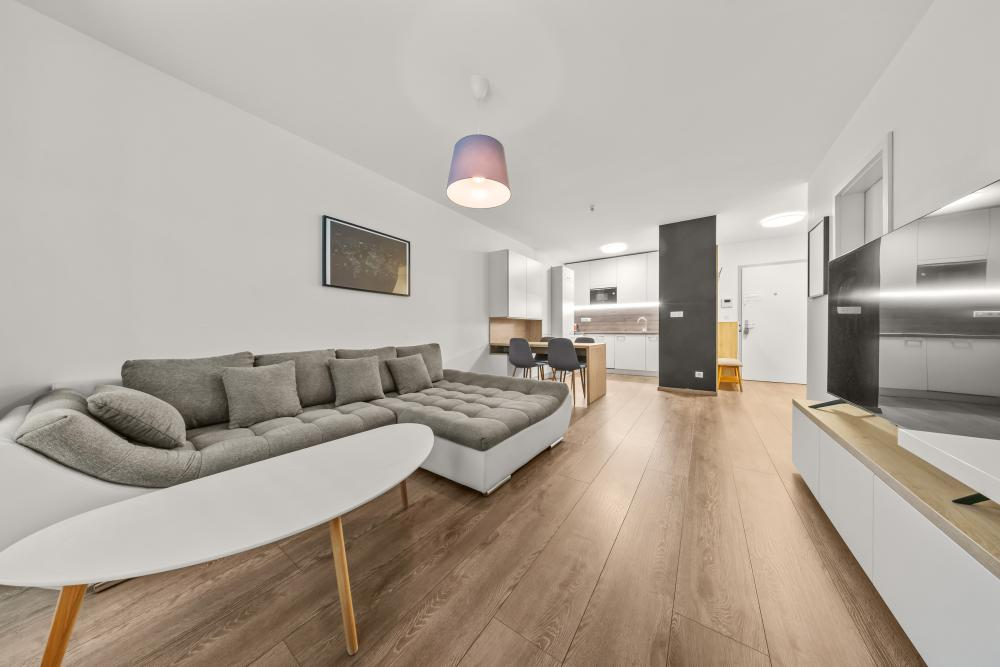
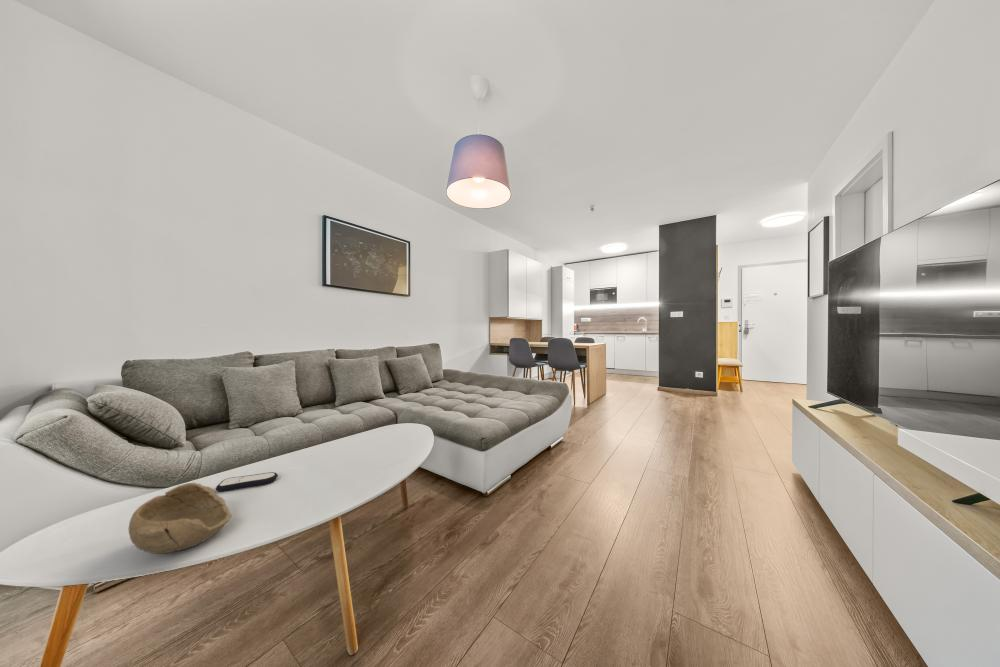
+ bowl (185, 517)
+ remote control (248, 480)
